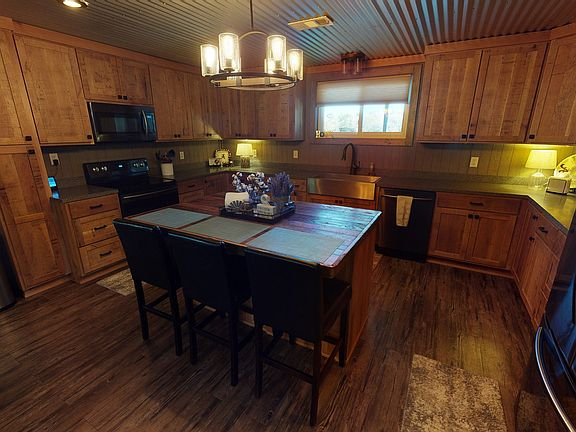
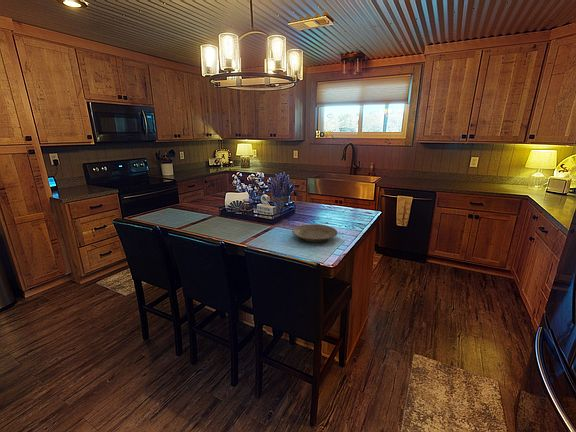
+ plate (314, 233)
